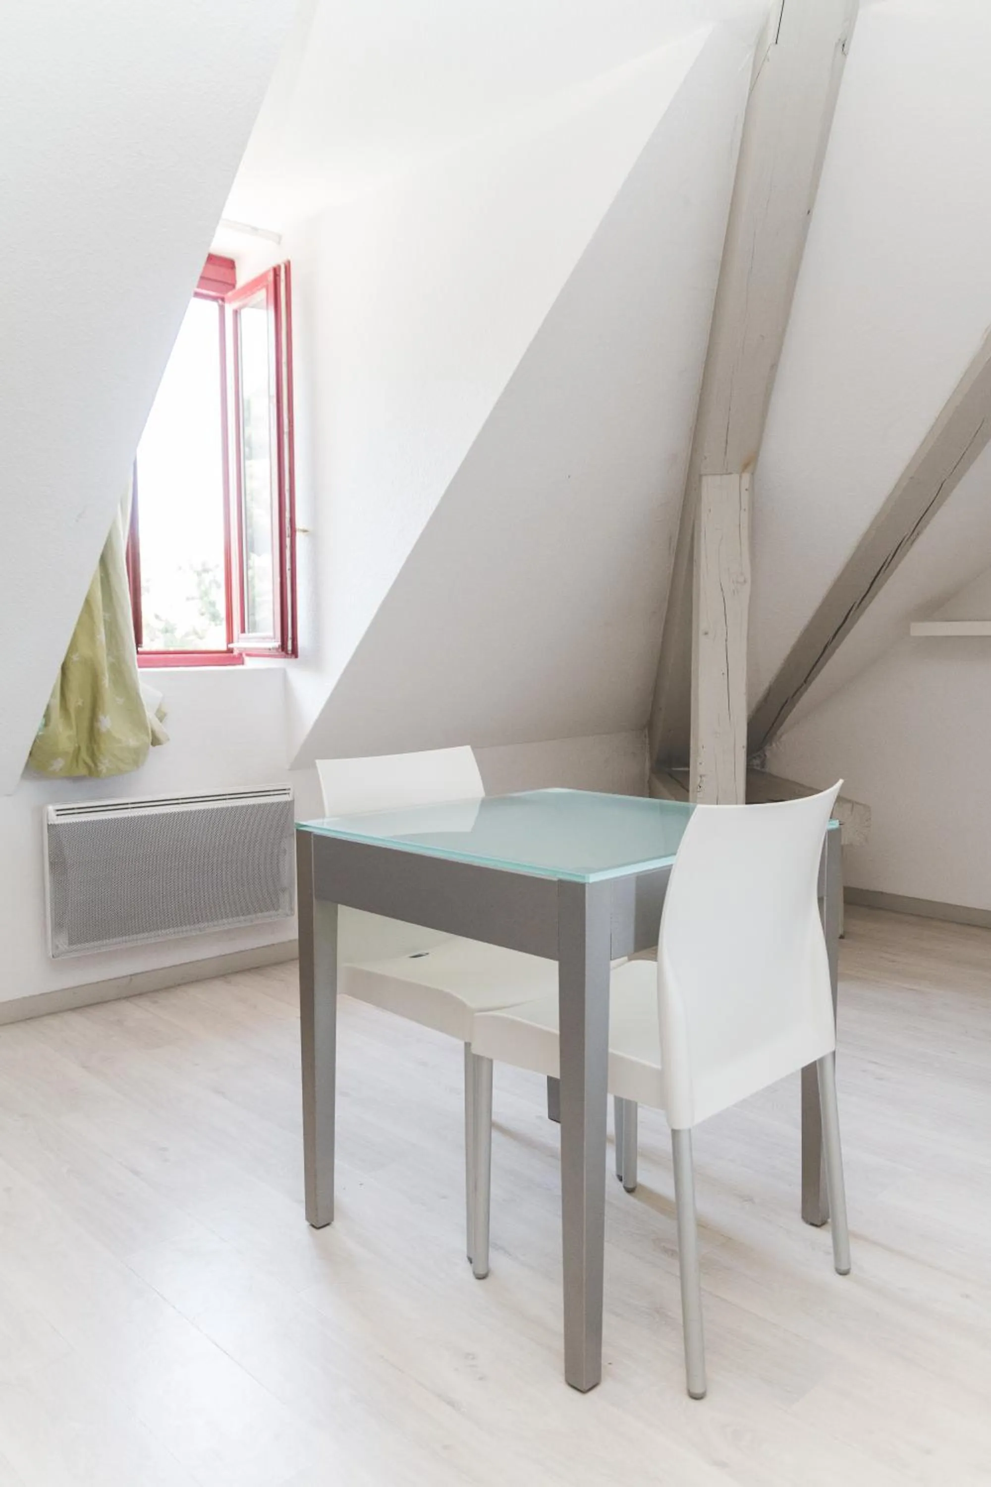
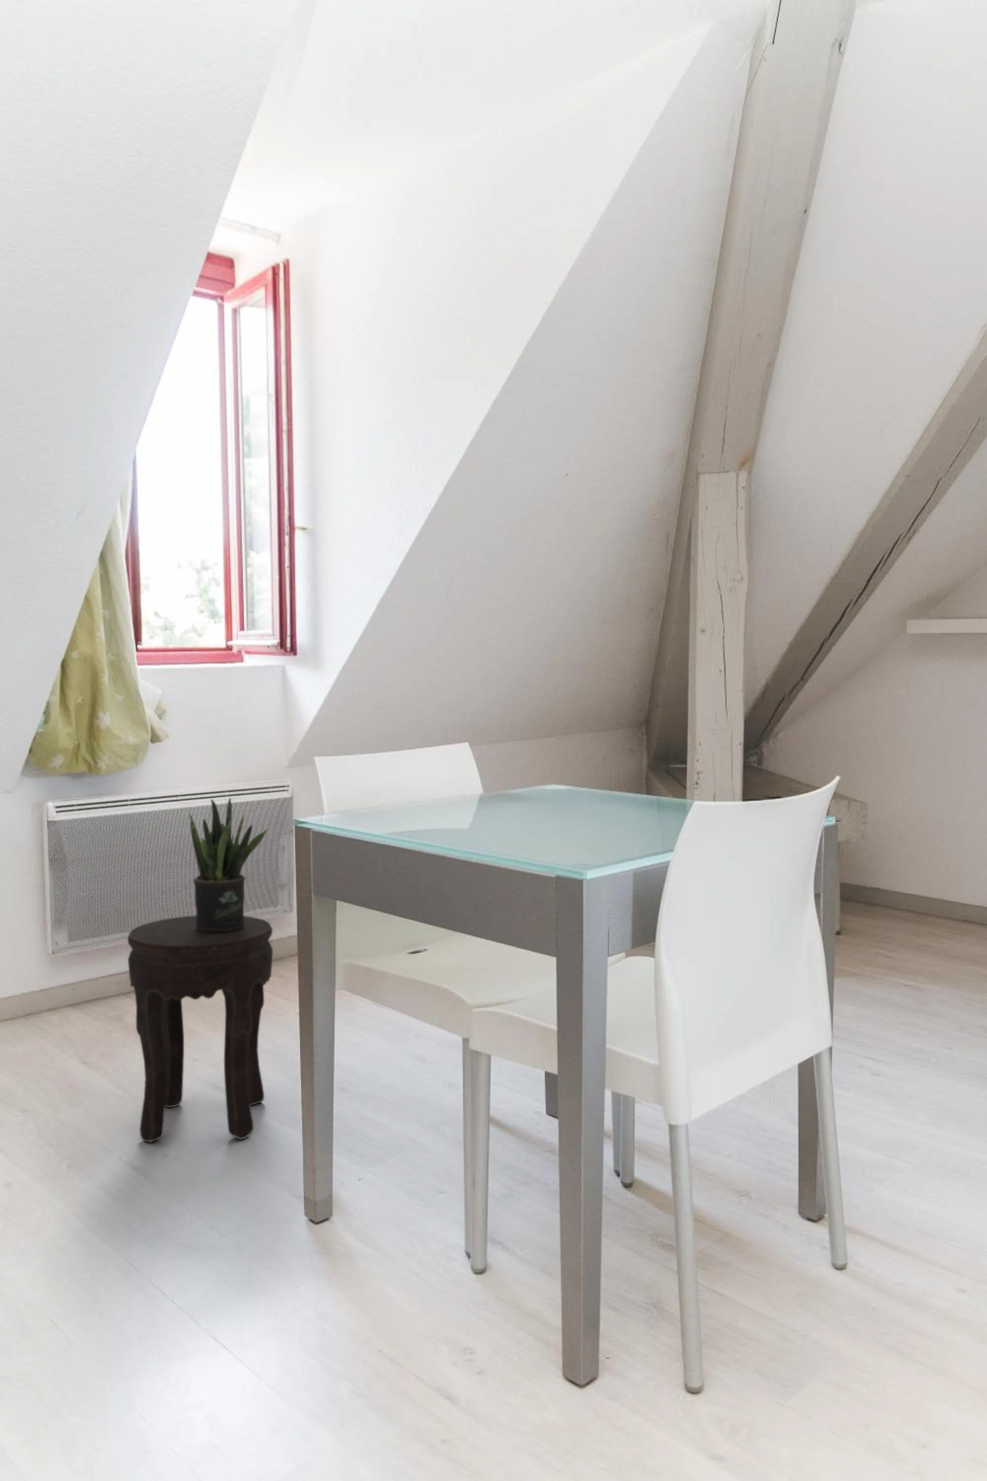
+ side table (183, 1026)
+ potted plant (225, 864)
